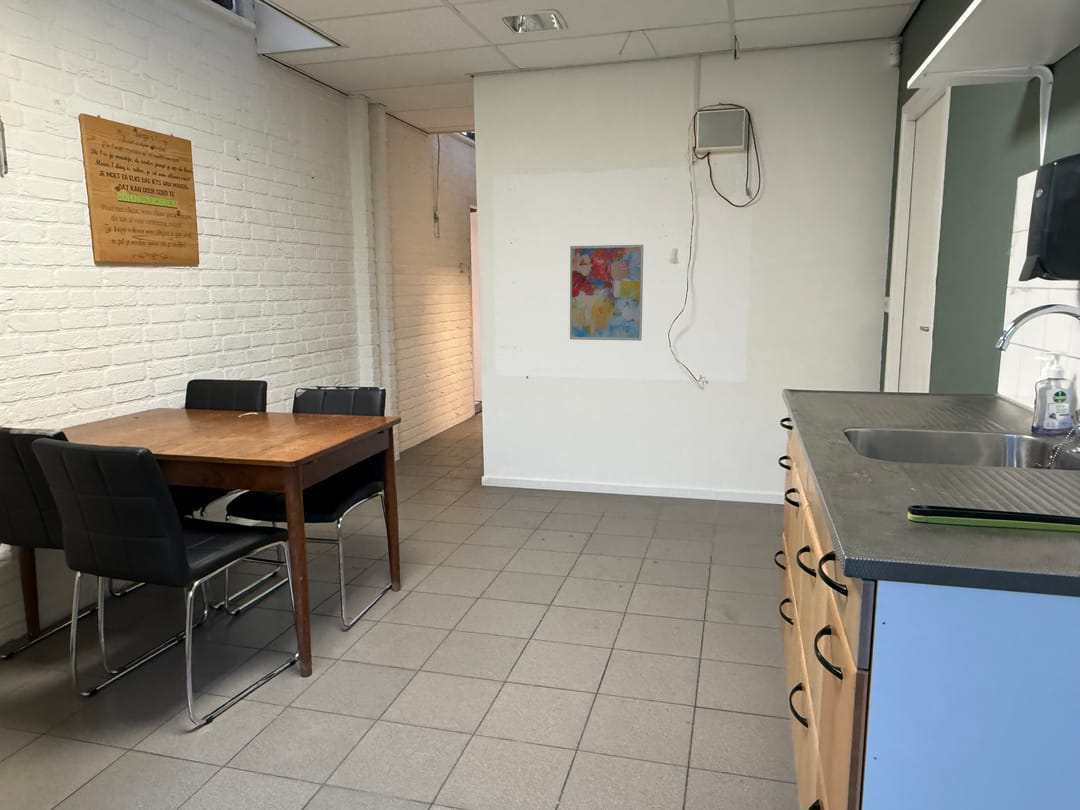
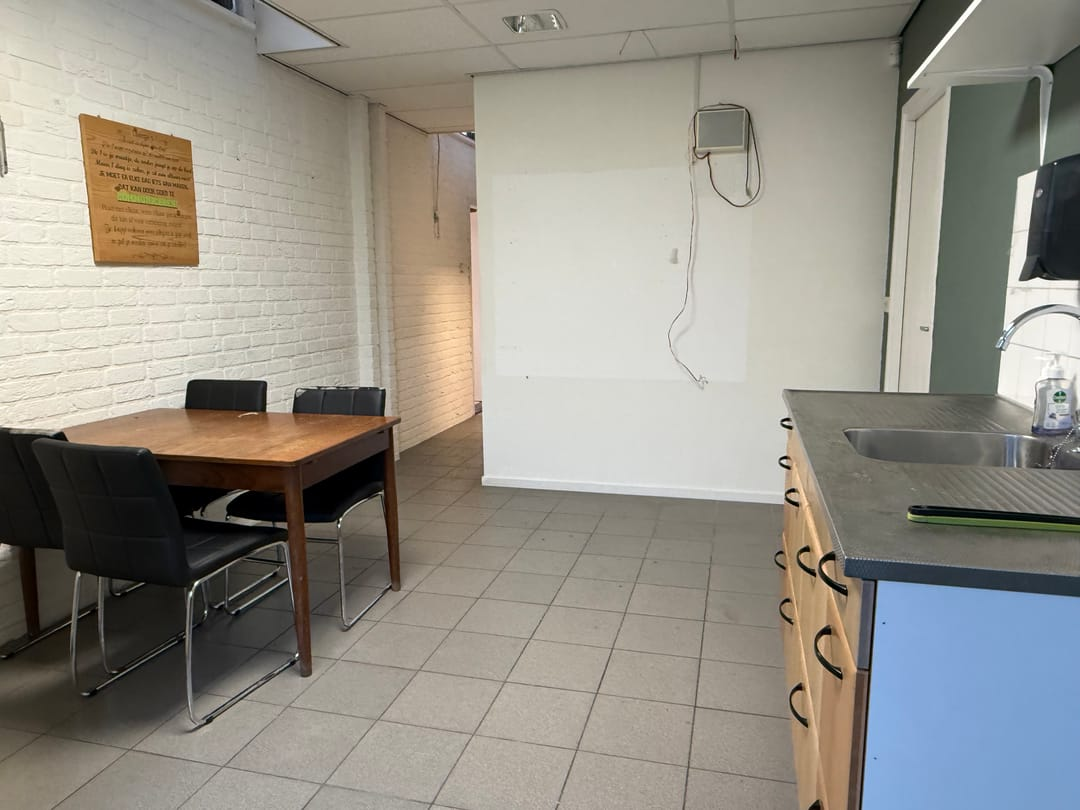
- wall art (605, 293)
